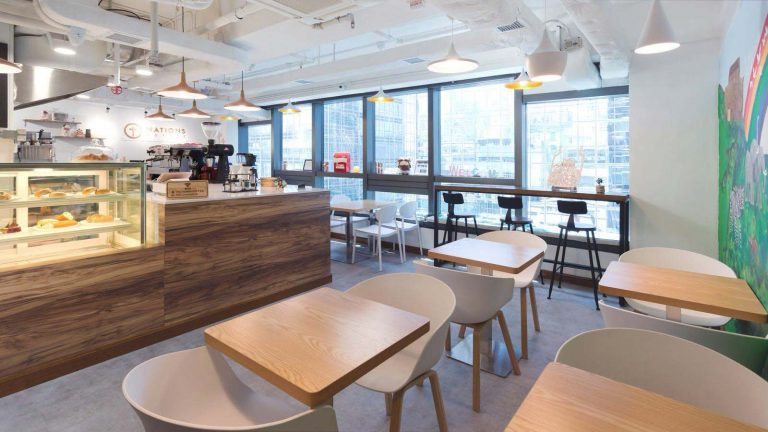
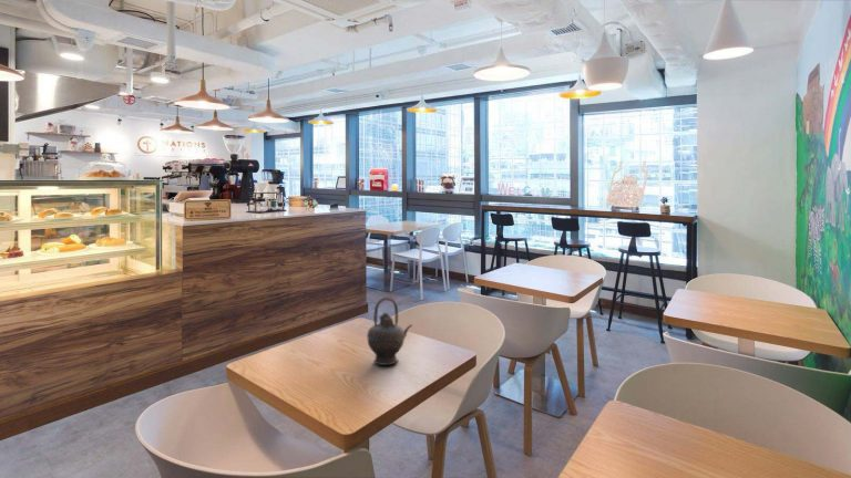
+ teapot (390, 330)
